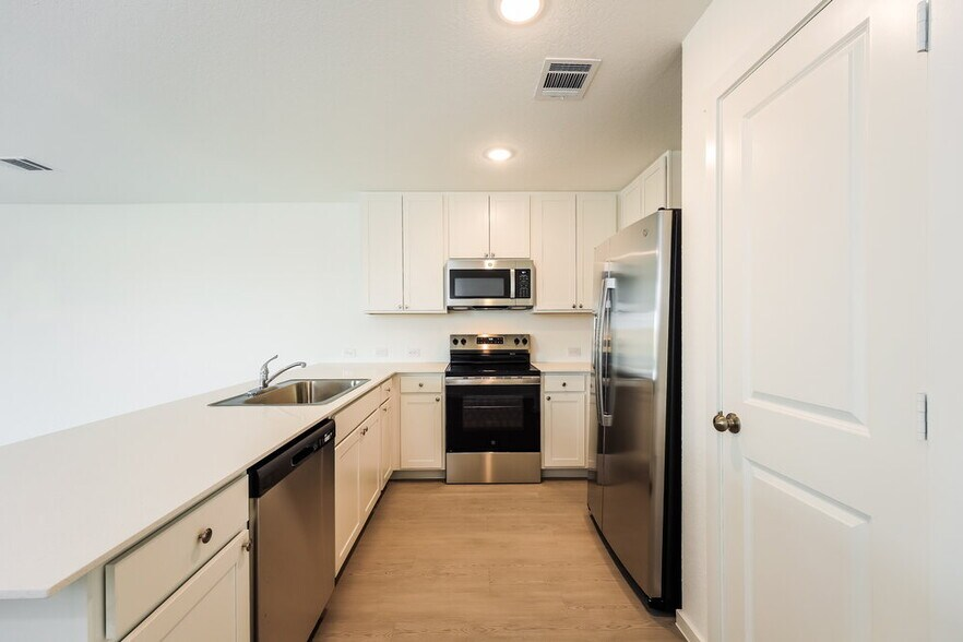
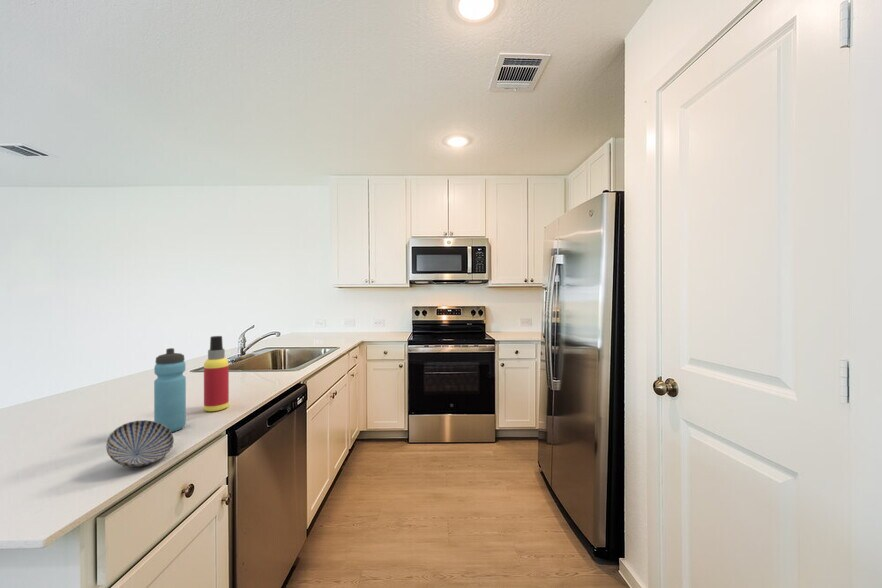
+ spray bottle (216, 372)
+ bowl (141, 443)
+ water bottle (170, 388)
